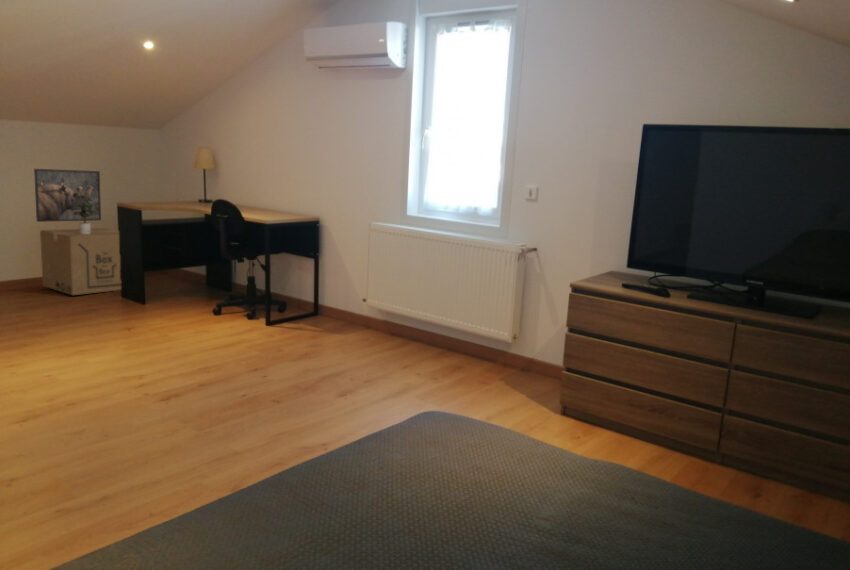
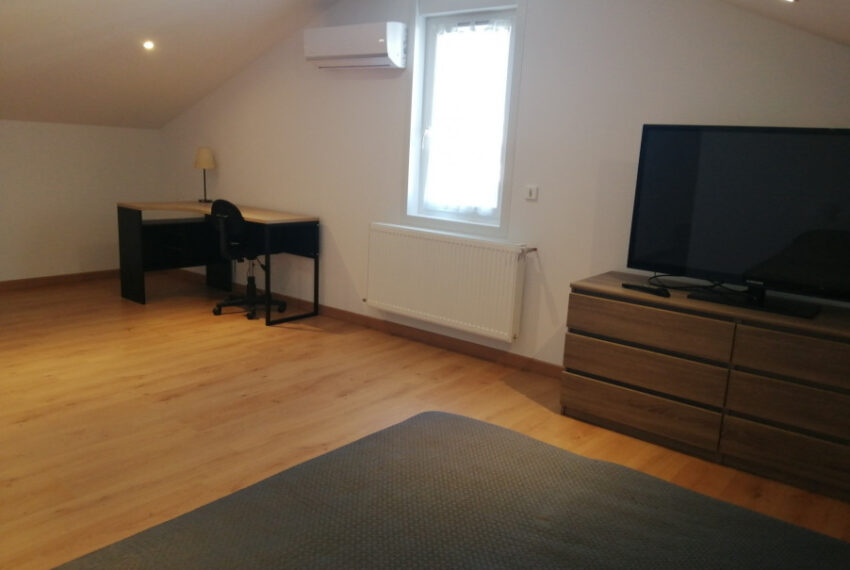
- cardboard box (88, 259)
- potted plant (85, 213)
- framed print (69, 195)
